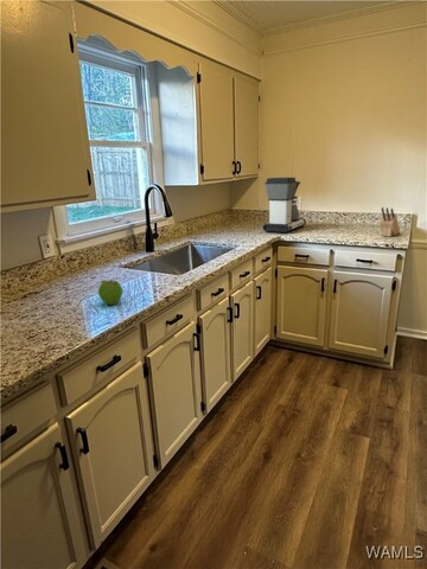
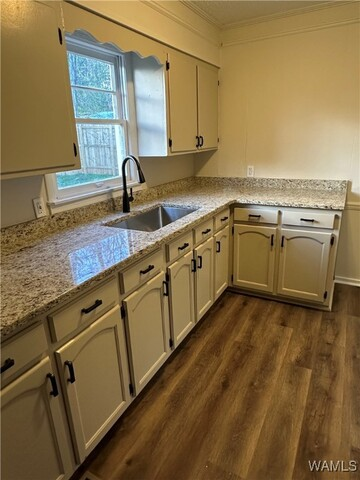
- knife block (389, 220)
- coffee maker (286, 203)
- fruit (110, 290)
